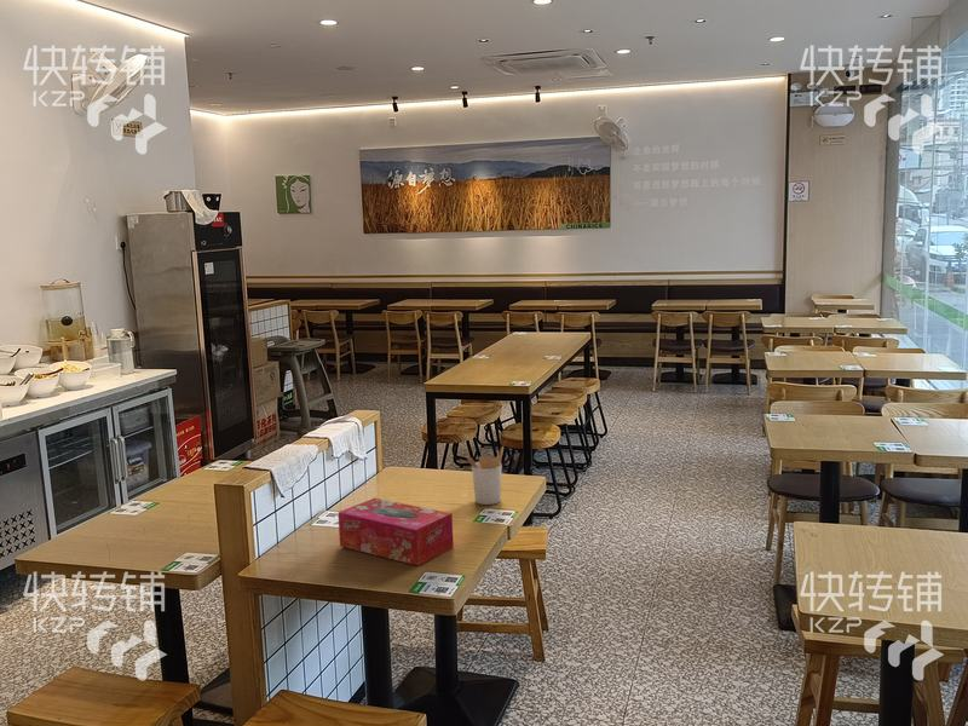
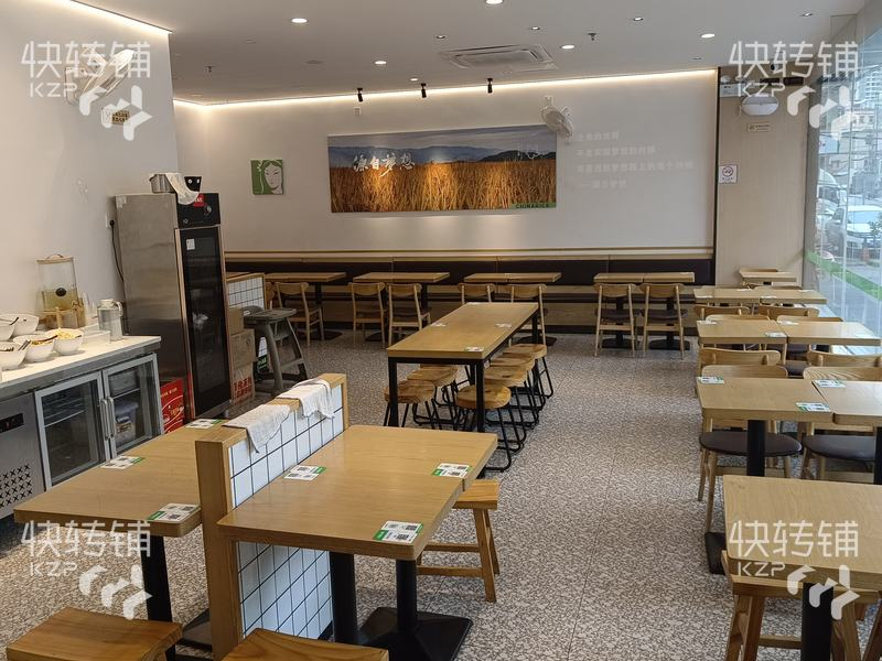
- tissue box (394, 529)
- utensil holder (488, 476)
